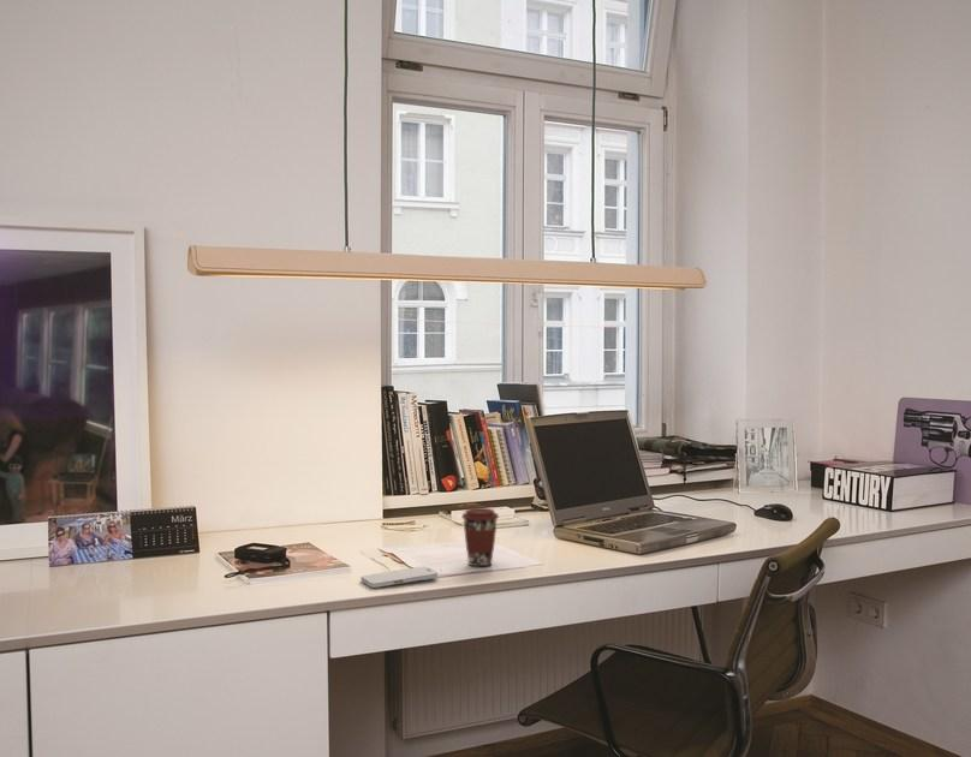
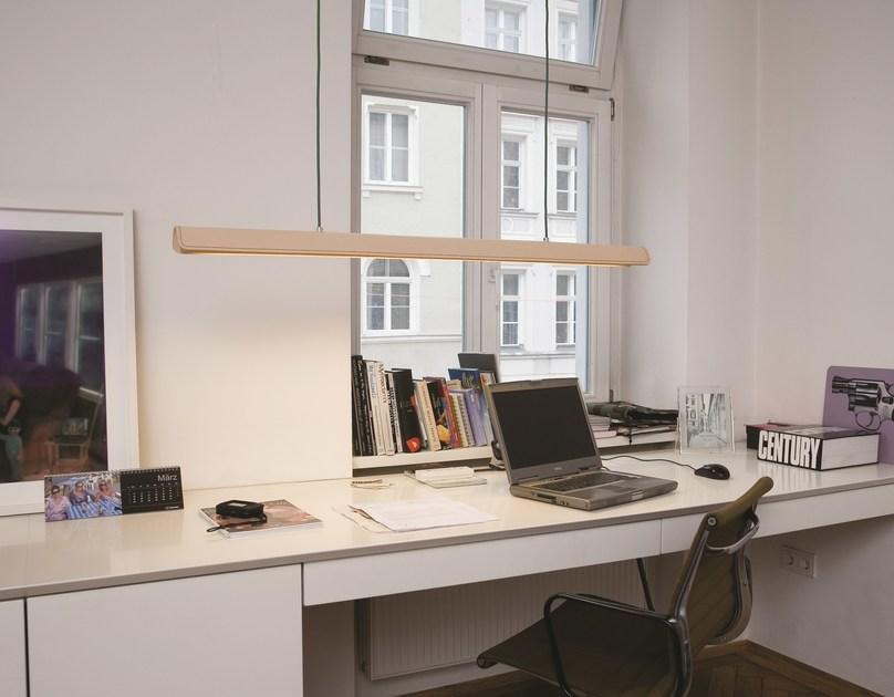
- smartphone (399, 576)
- coffee cup (479, 536)
